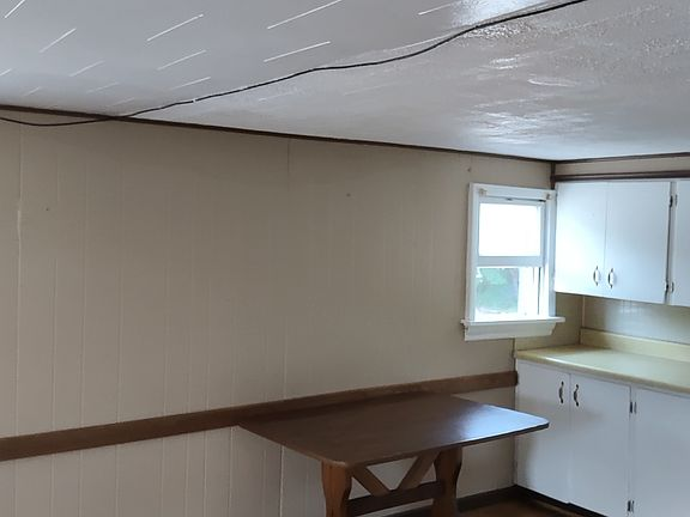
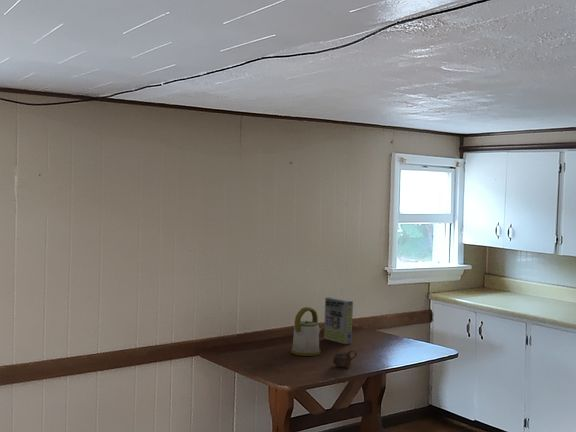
+ cereal box (338, 320)
+ kettle (308, 329)
+ cup (343, 357)
